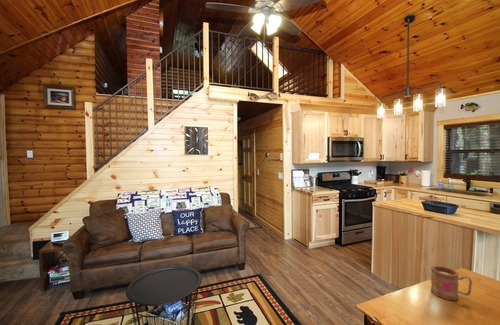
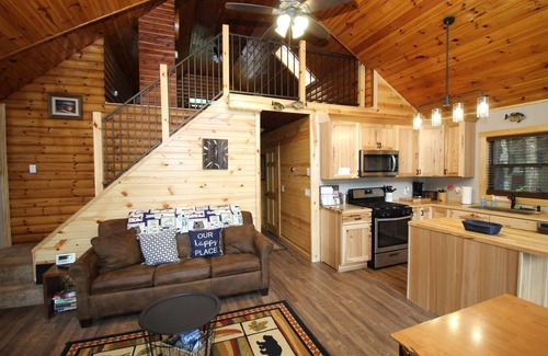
- mug (450, 283)
